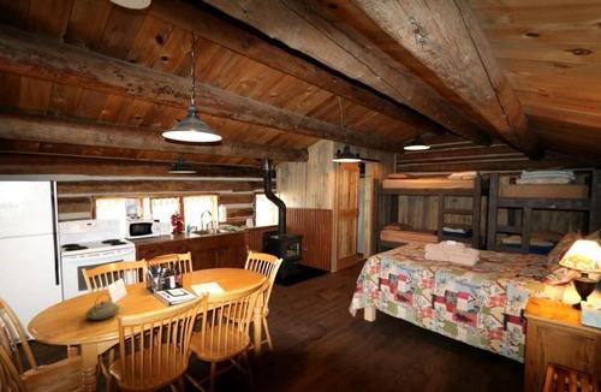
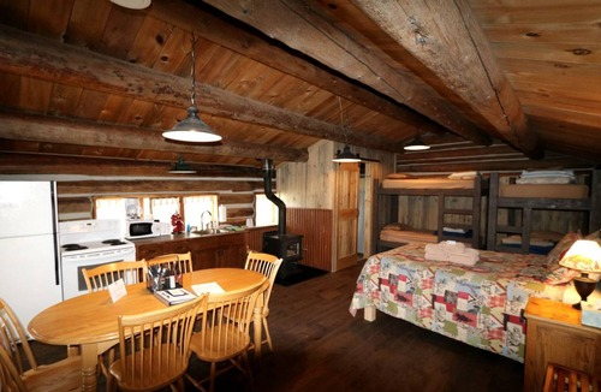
- teapot (101, 305)
